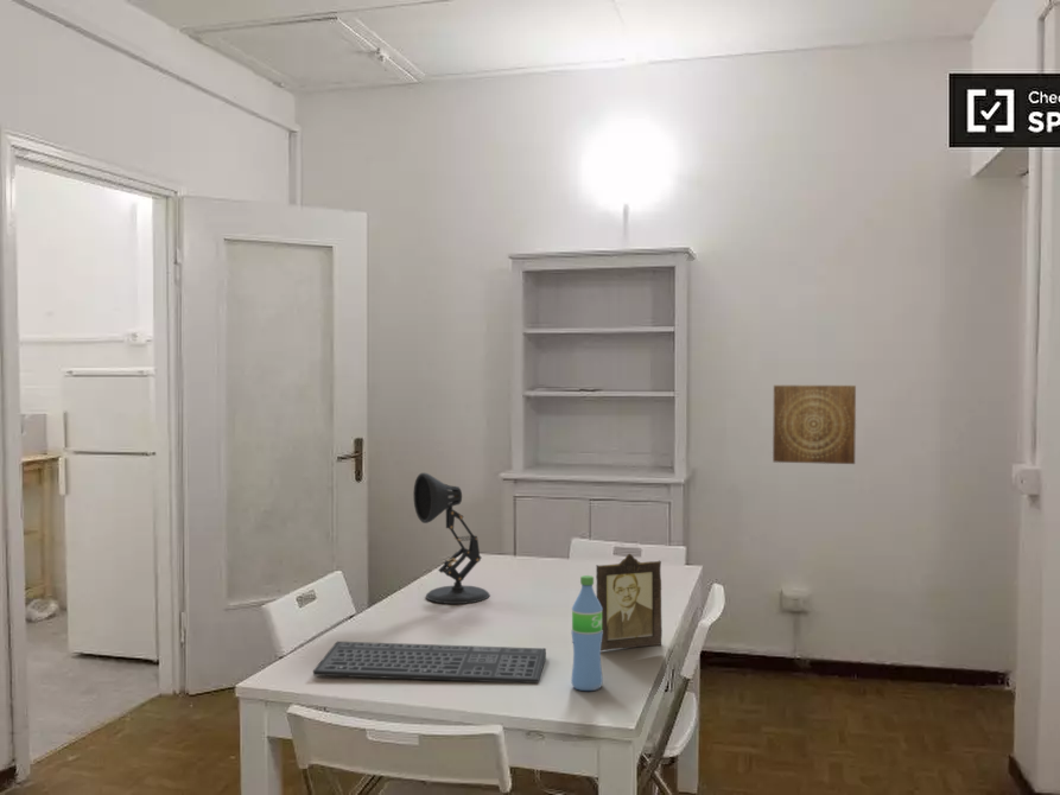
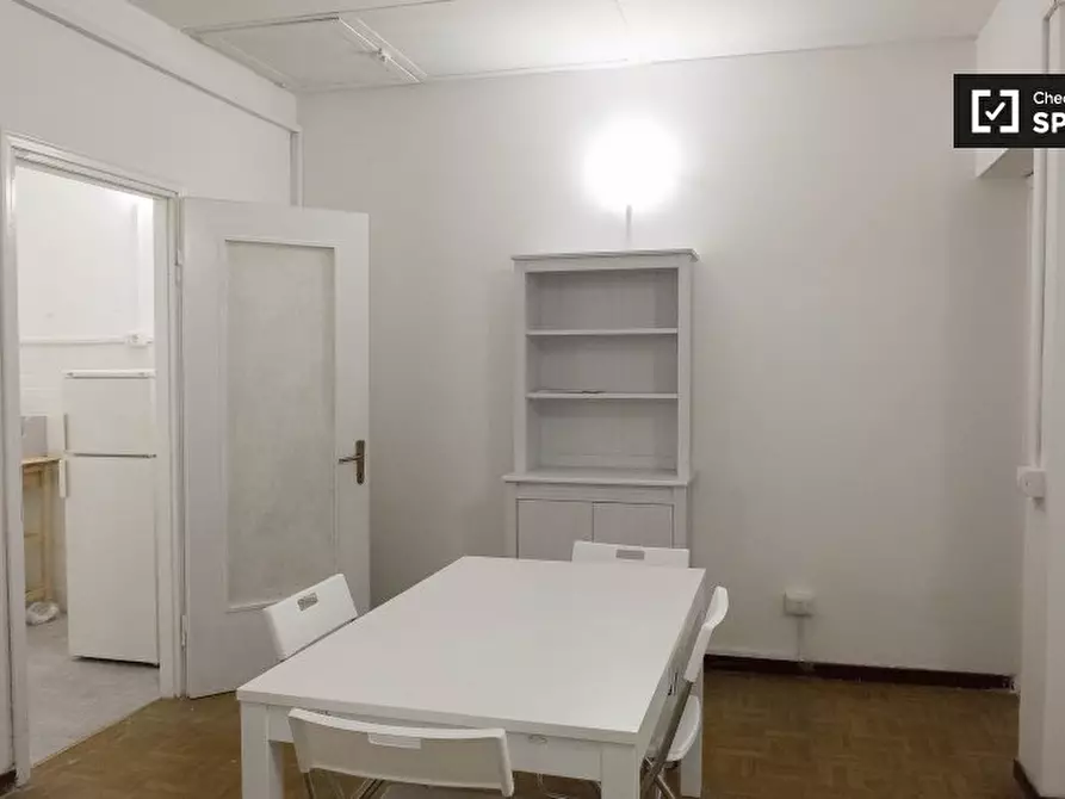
- desk lamp (455, 533)
- keyboard (432, 661)
- wall art (813, 424)
- photo frame (623, 597)
- water bottle (586, 631)
